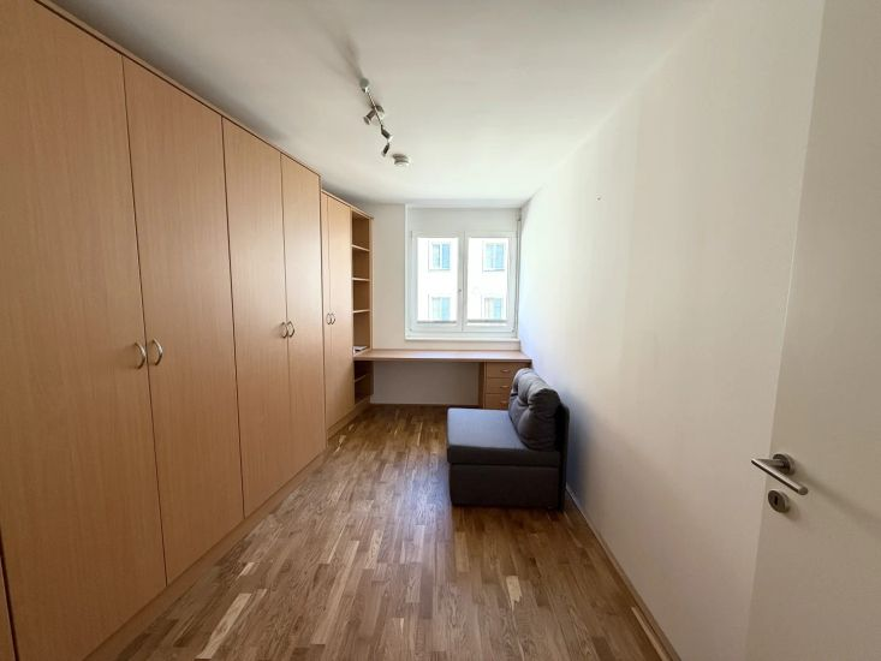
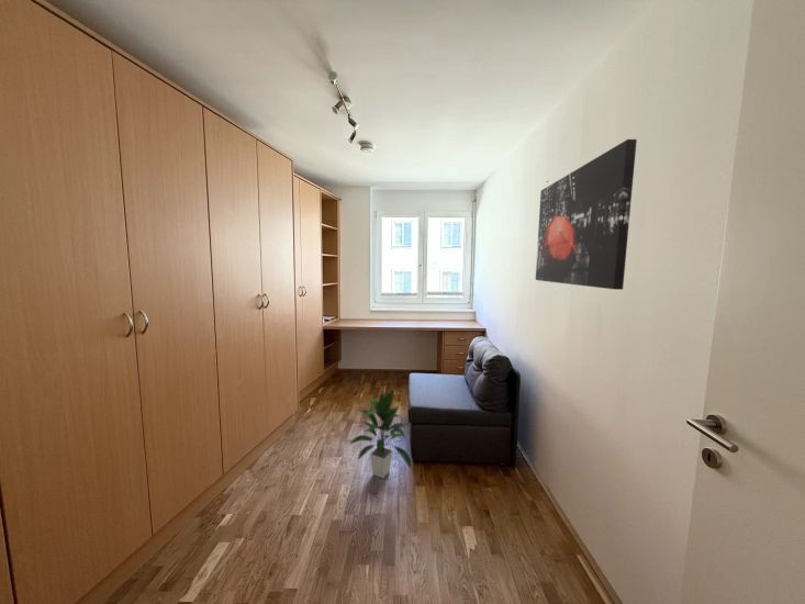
+ indoor plant (382, 435)
+ wall art (572, 228)
